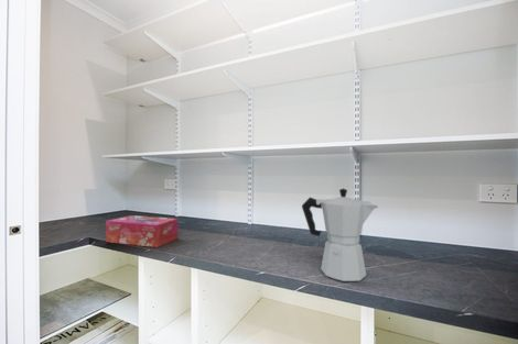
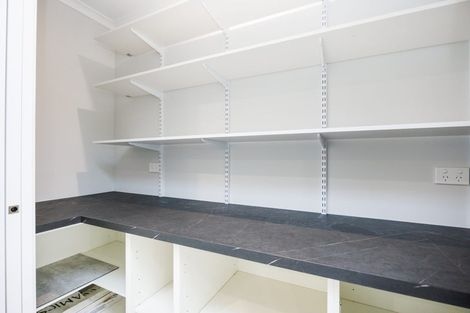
- tissue box (142, 230)
- moka pot (337, 230)
